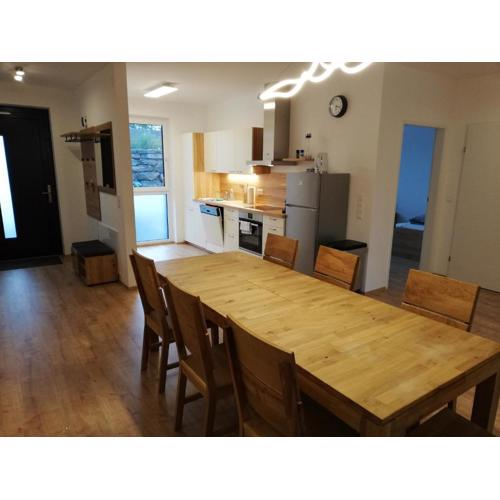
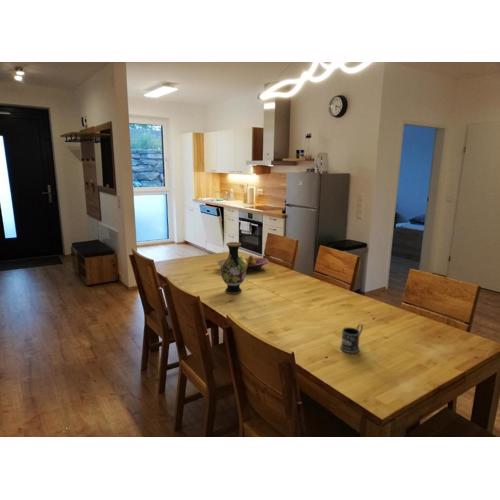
+ mug (353, 336)
+ fruit bowl (244, 261)
+ vase (233, 267)
